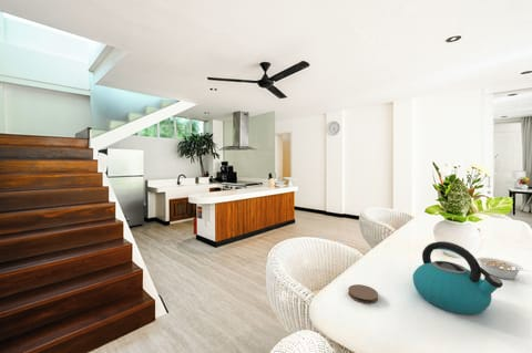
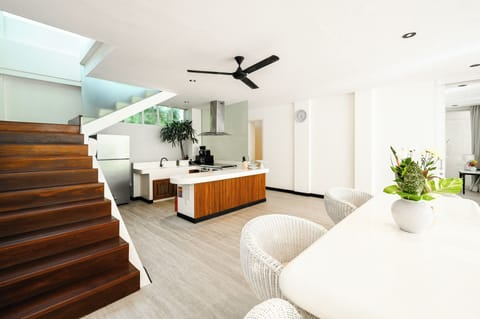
- legume (500, 268)
- coaster (362, 293)
- kettle (453, 273)
